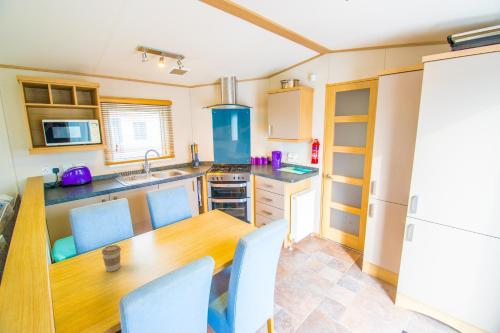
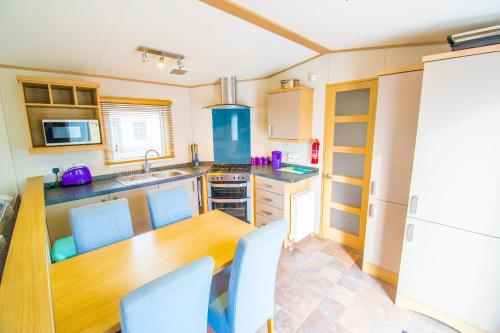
- coffee cup (112, 257)
